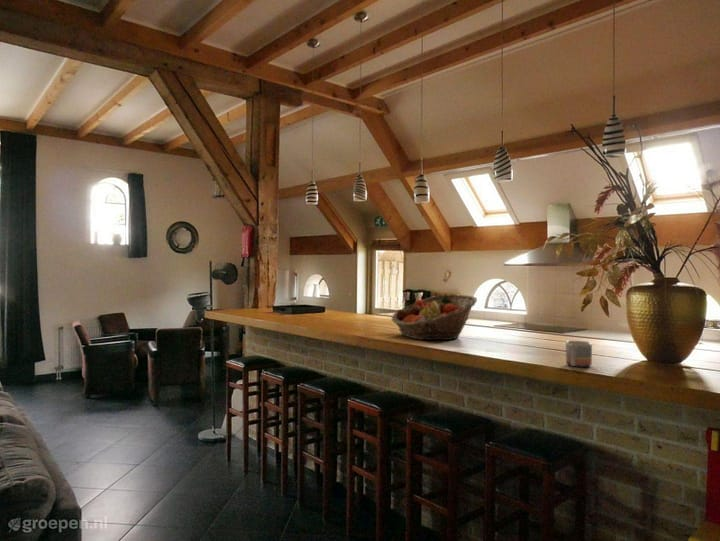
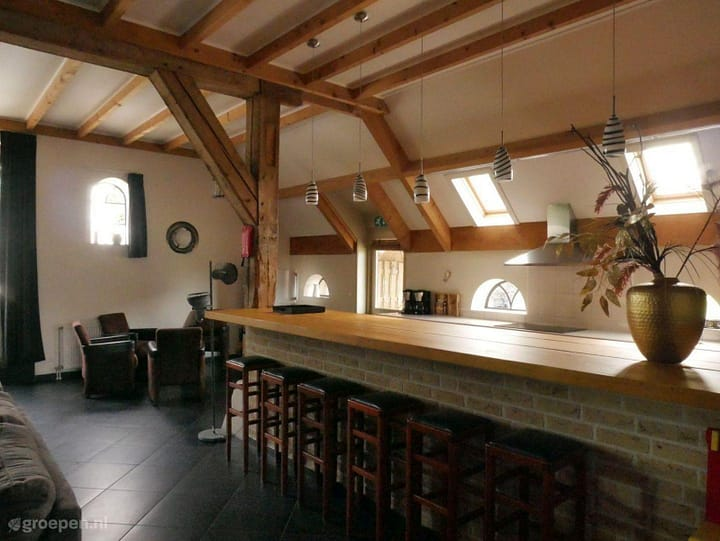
- fruit basket (433, 315)
- mug (576, 354)
